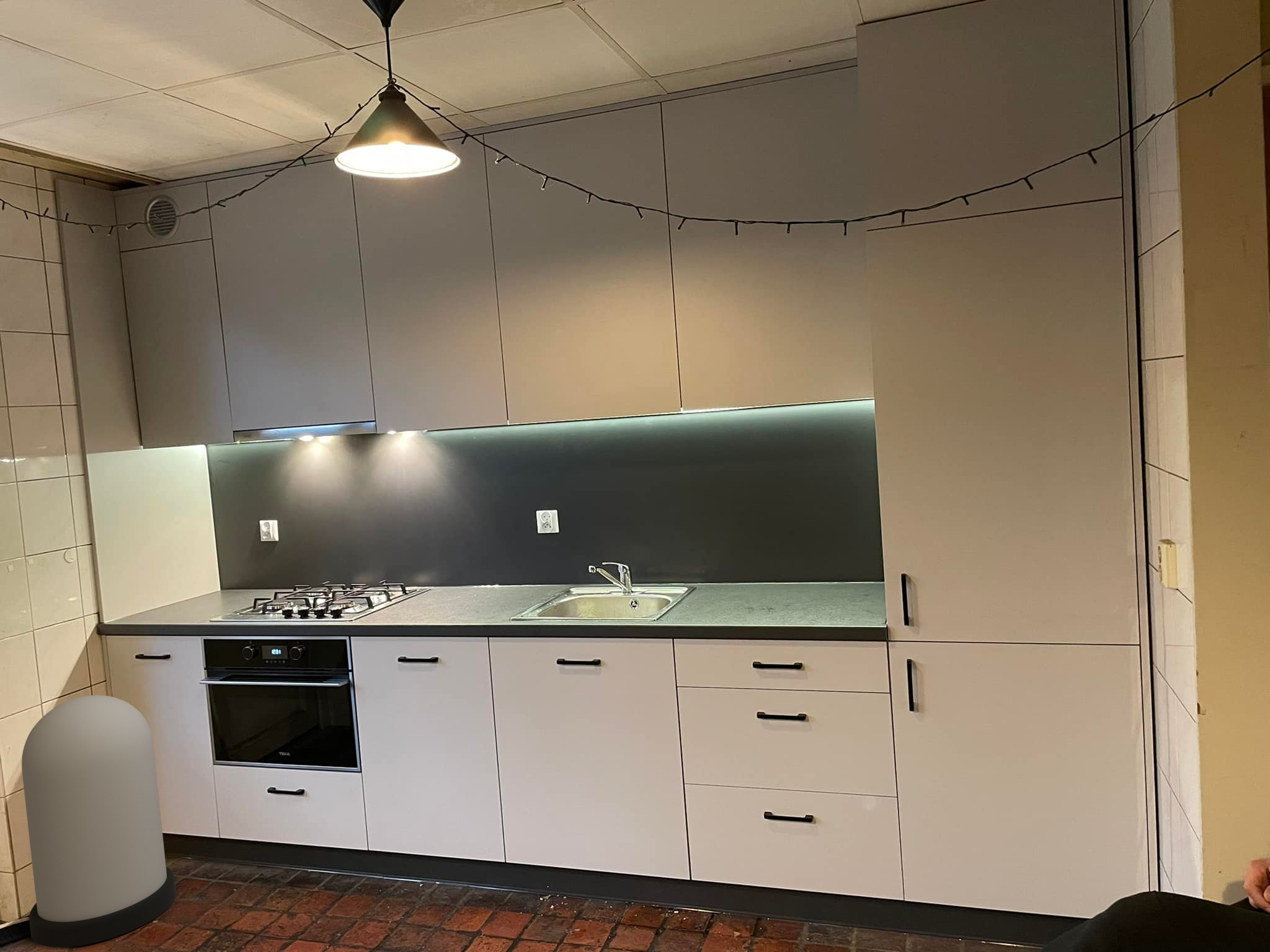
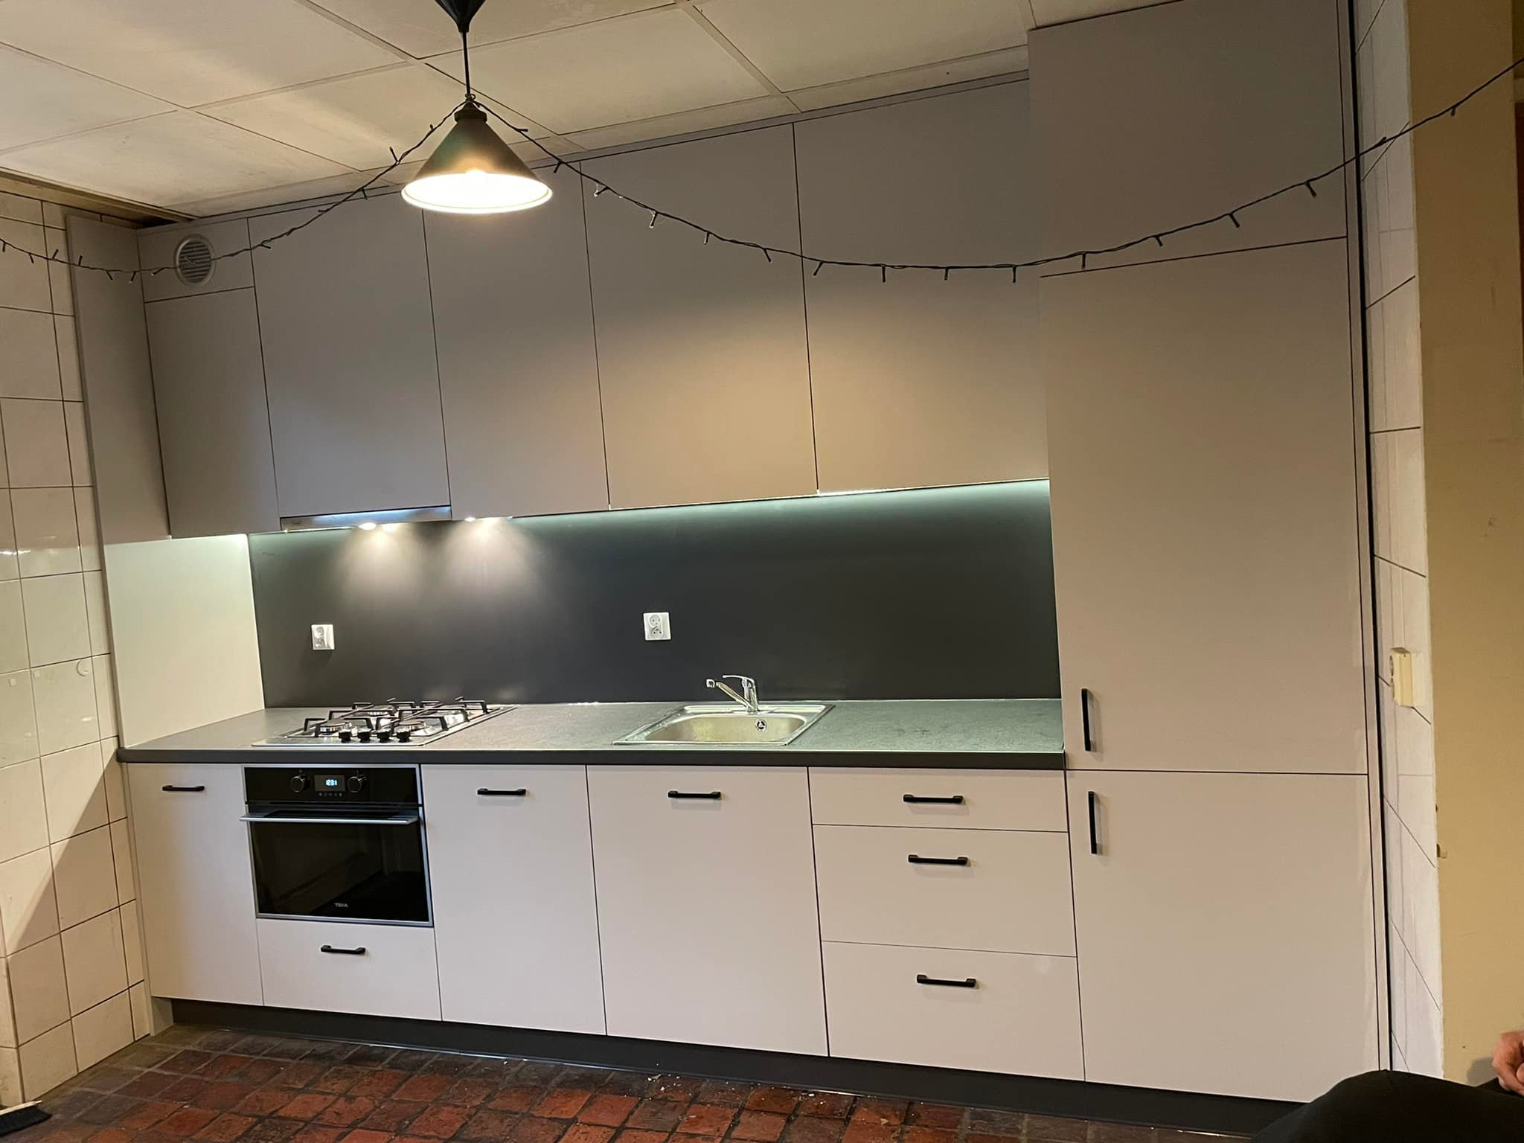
- trash can (95, 805)
